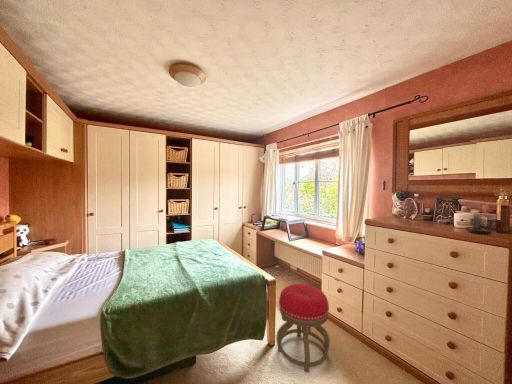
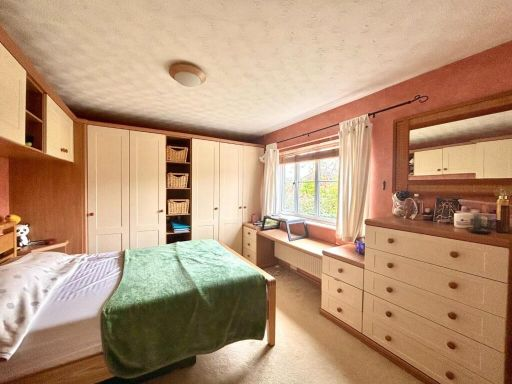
- stool (302, 321)
